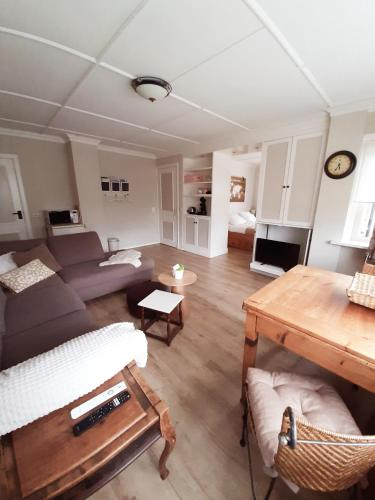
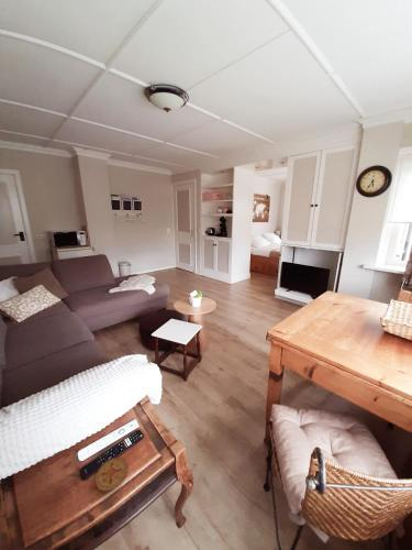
+ coaster (111, 473)
